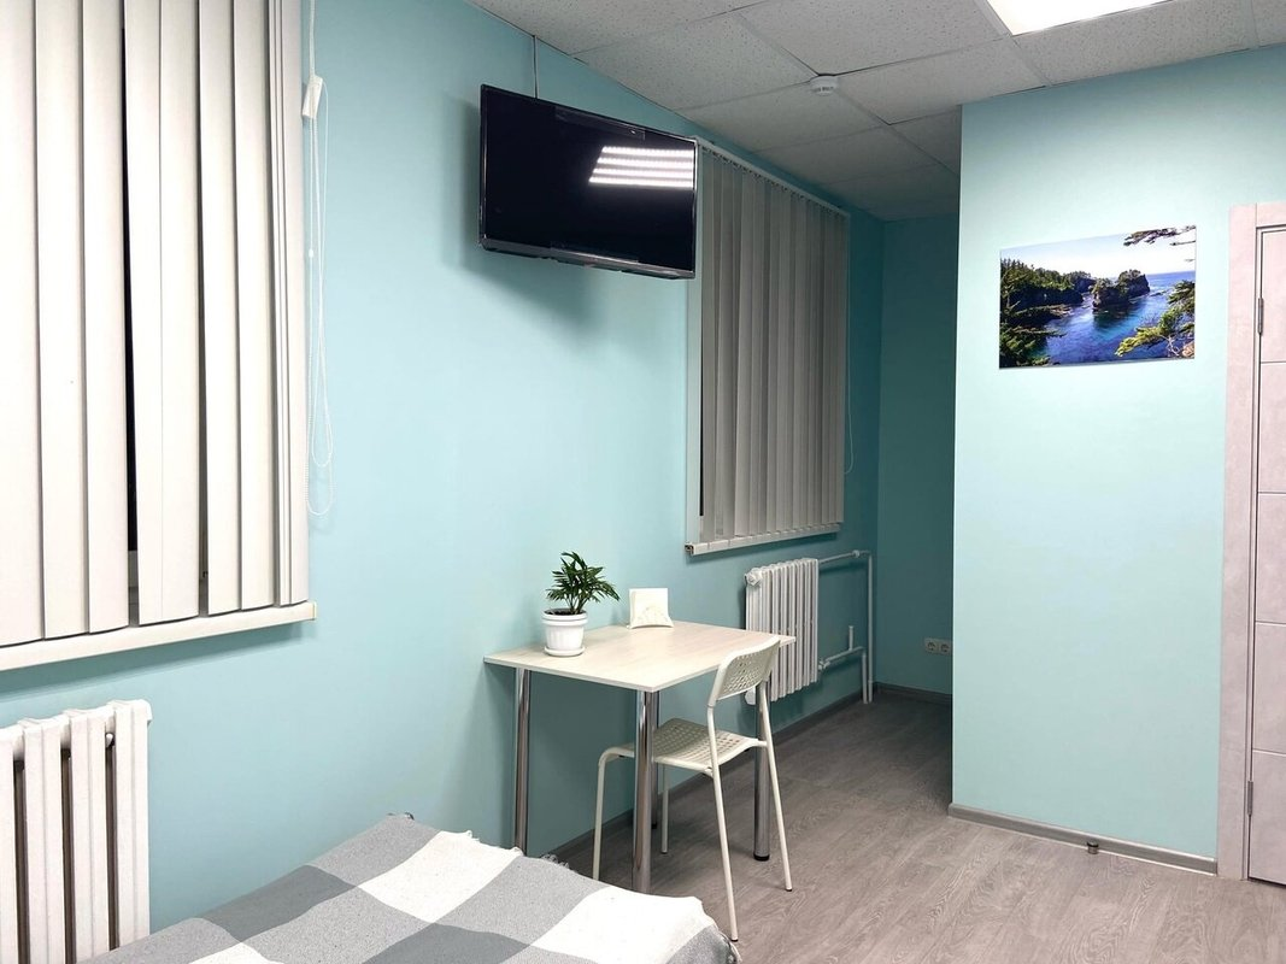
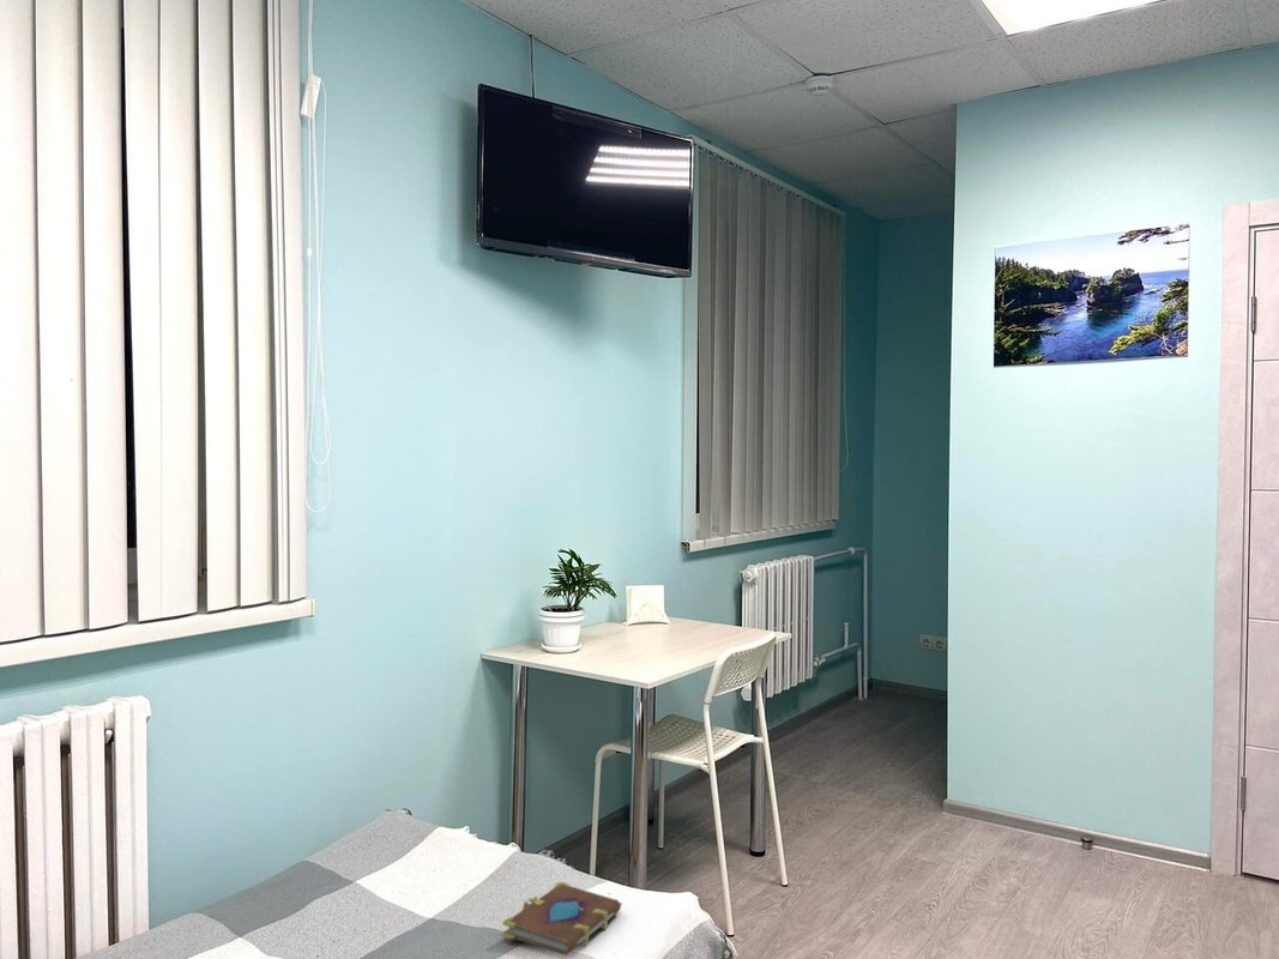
+ book (566, 910)
